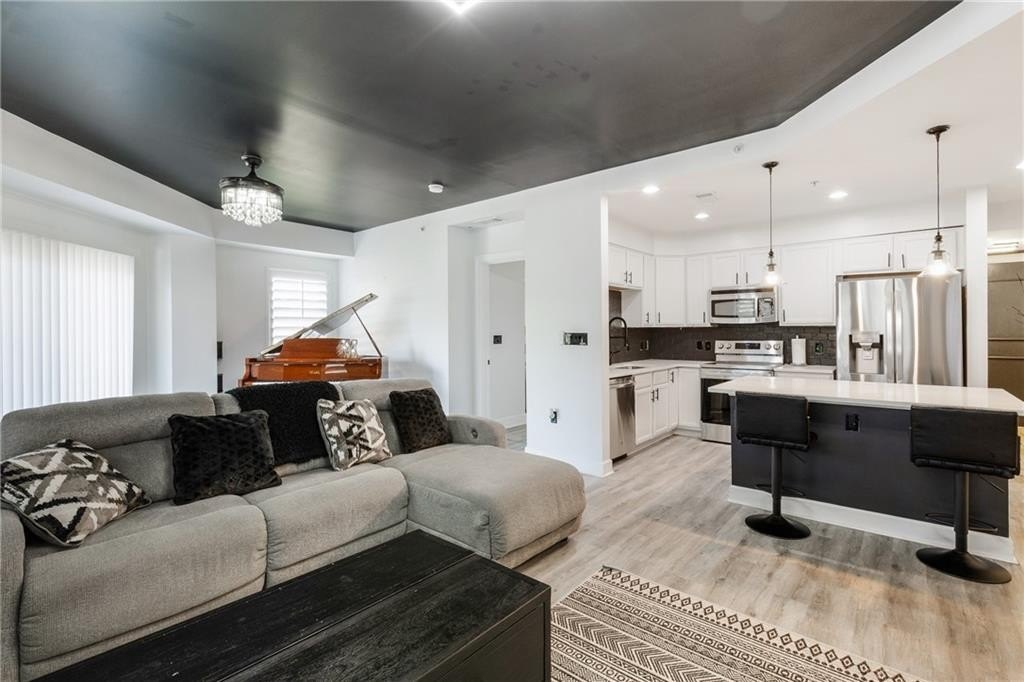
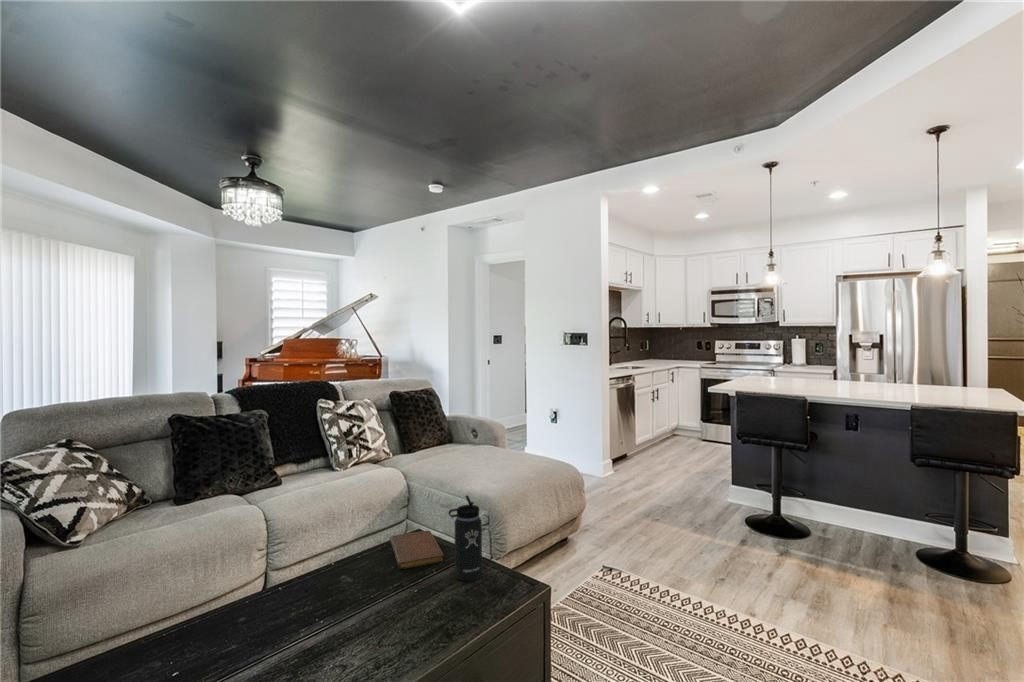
+ notebook (415, 548)
+ thermos bottle (465, 535)
